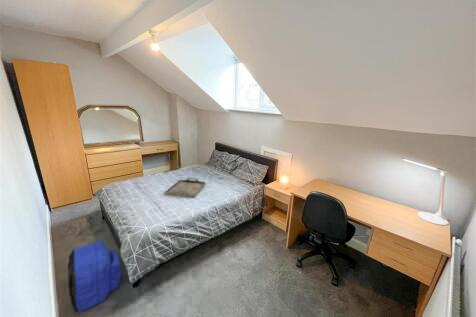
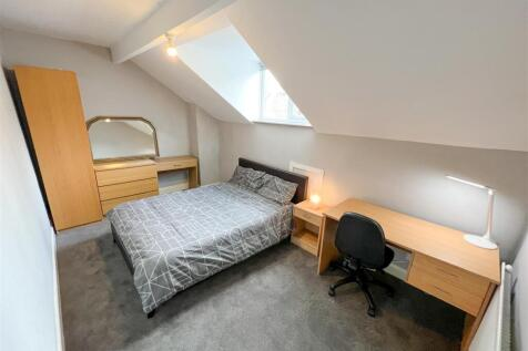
- backpack (94, 268)
- serving tray (186, 186)
